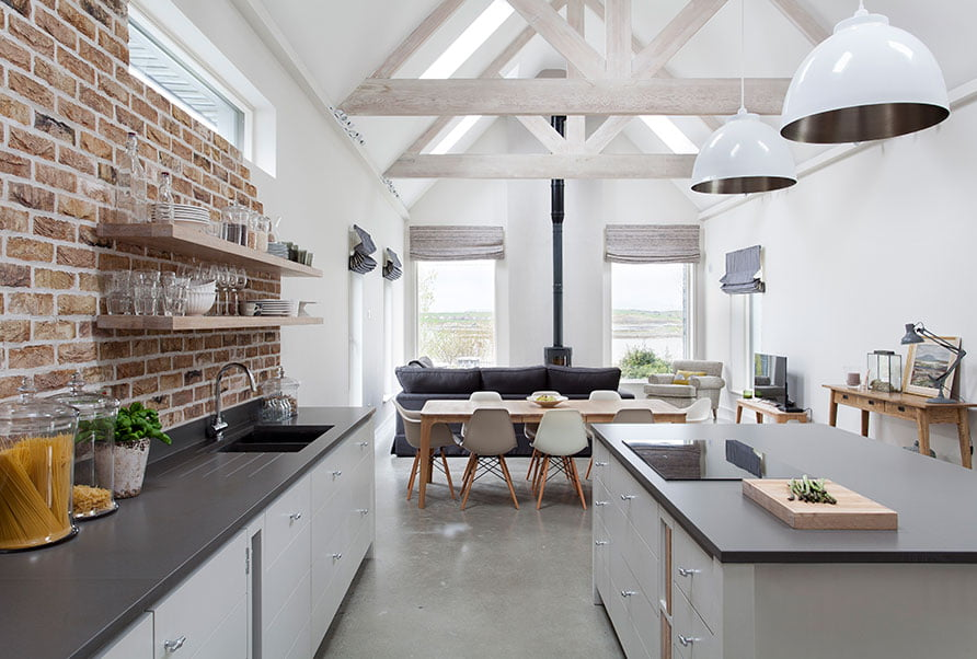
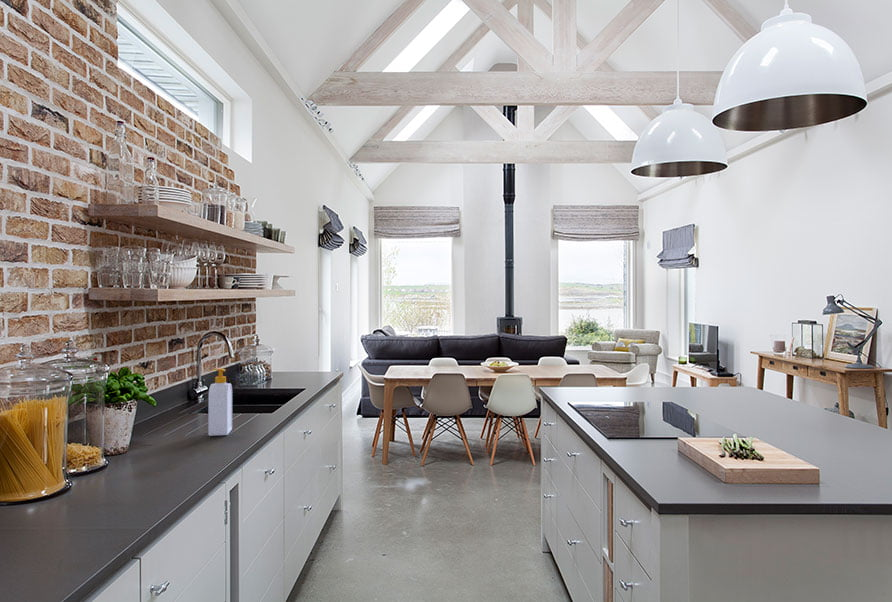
+ soap bottle (219, 400)
